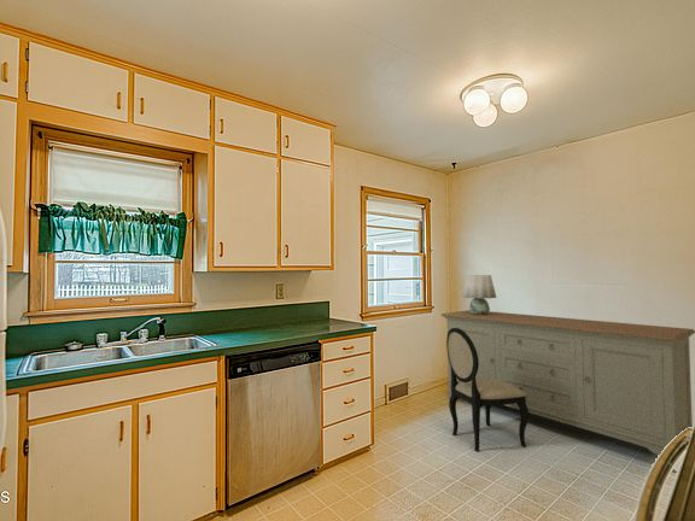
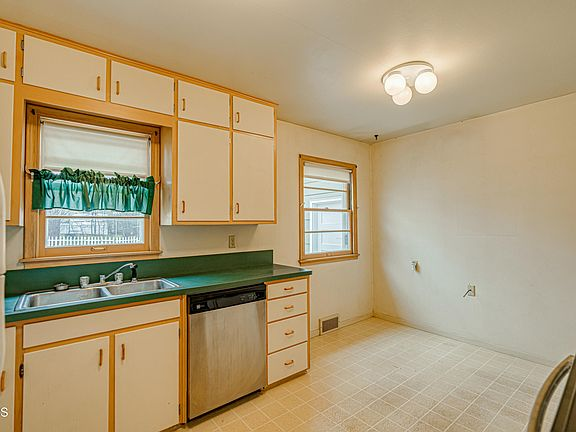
- dining chair (481, 382)
- table lamp (479, 294)
- sideboard (547, 370)
